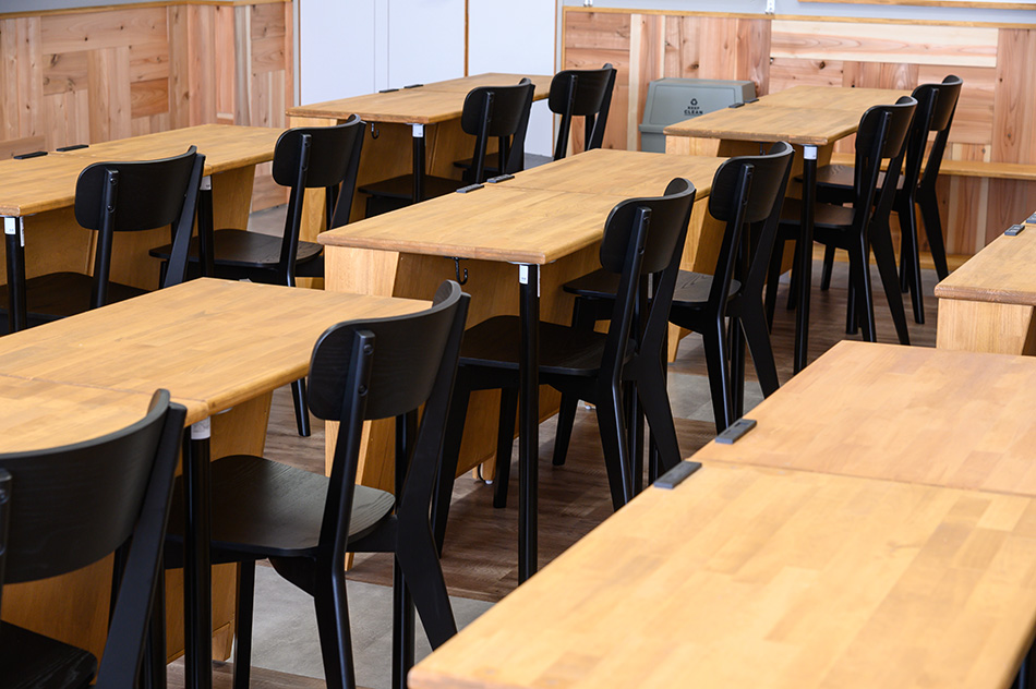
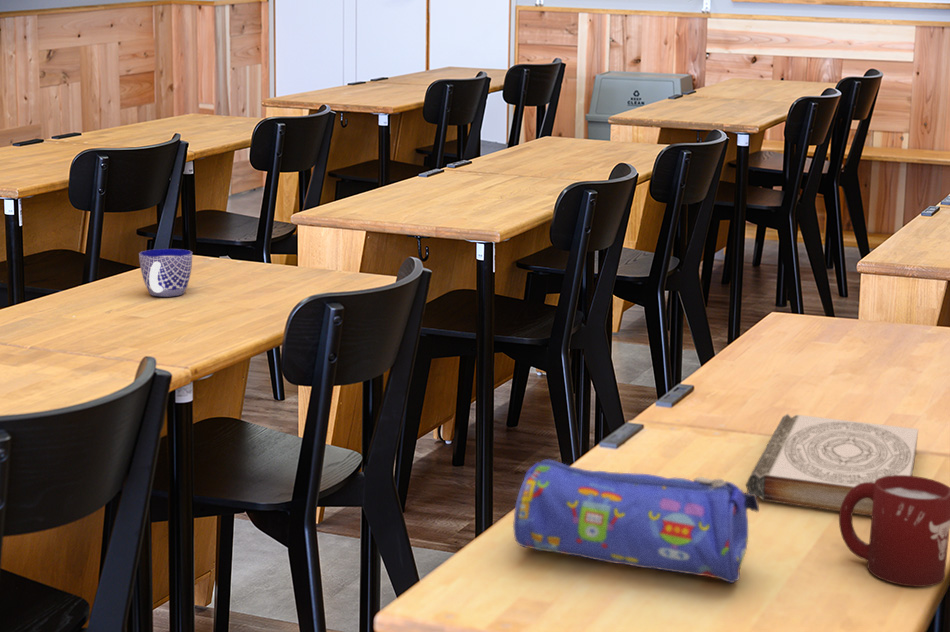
+ cup (892, 525)
+ pencil case (632, 515)
+ book (836, 461)
+ cup (163, 274)
